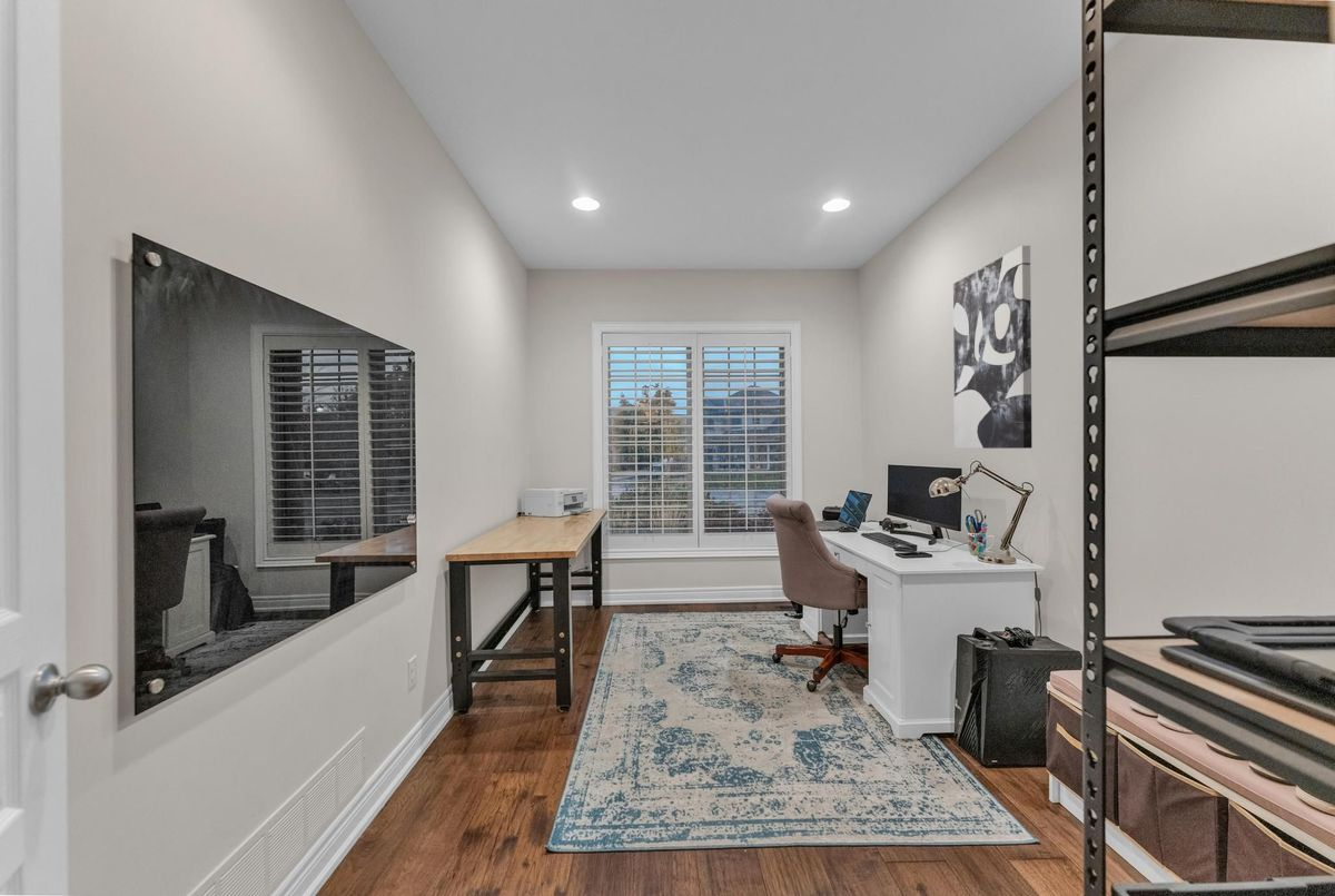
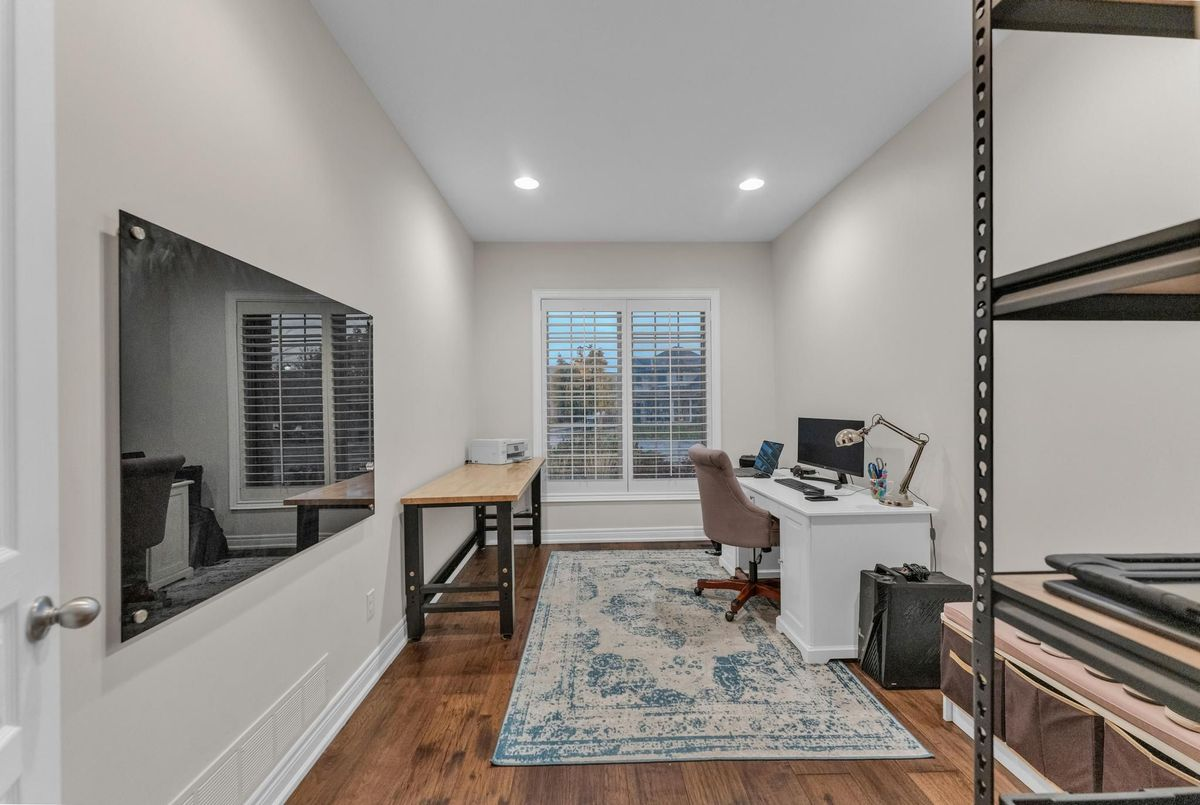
- wall art (988, 357)
